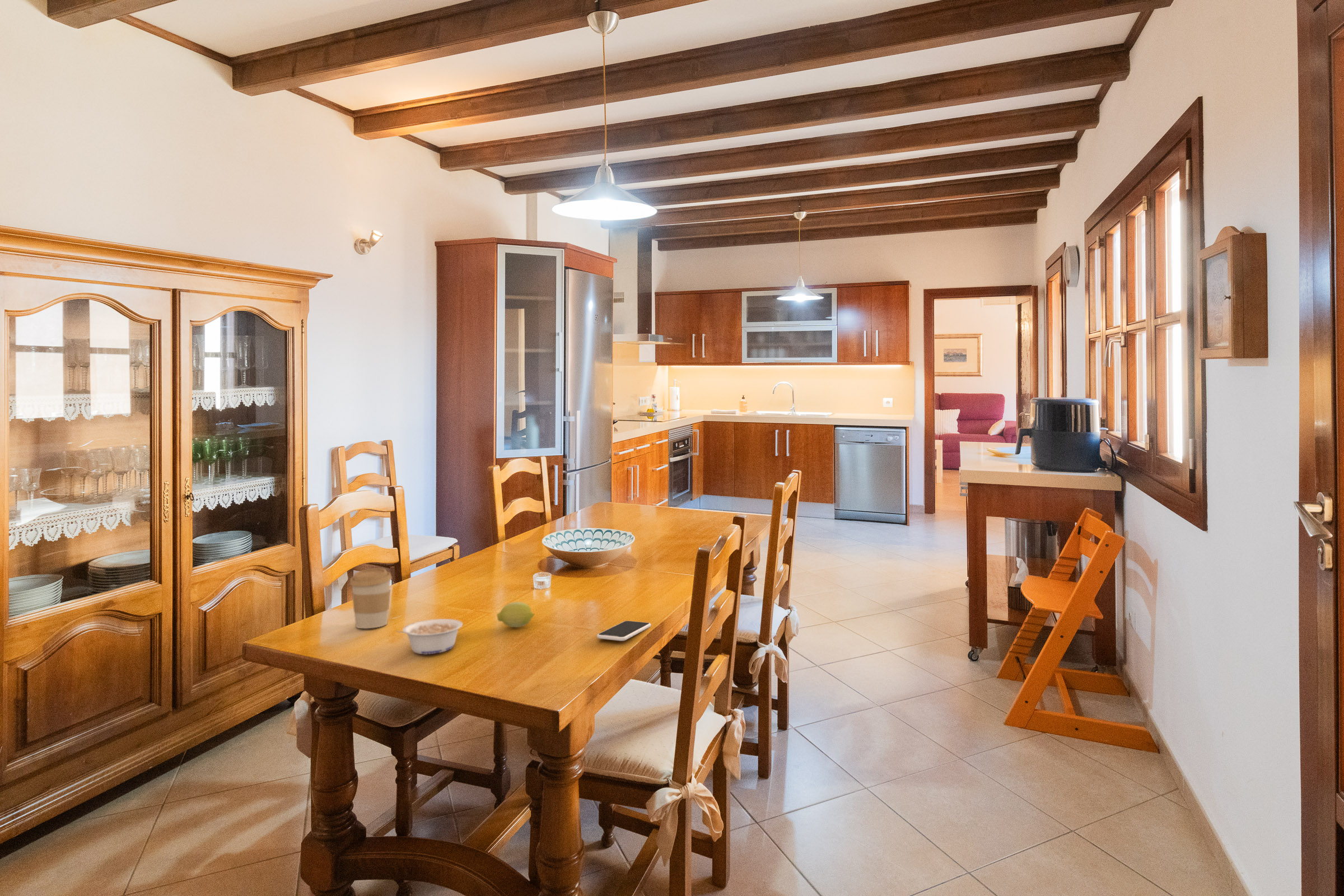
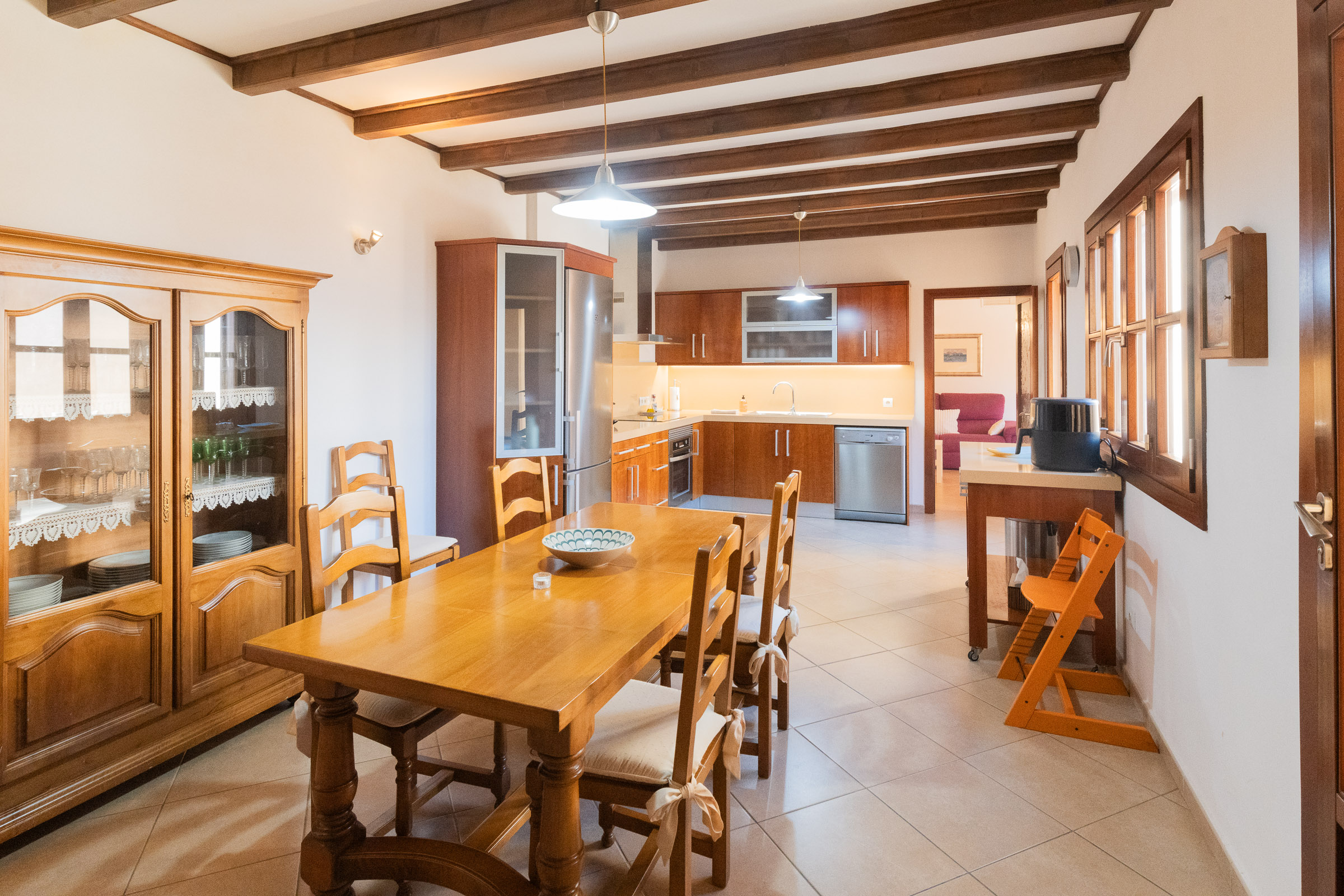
- legume (432, 636)
- fruit (515, 614)
- smartphone (624, 630)
- coffee cup (371, 598)
